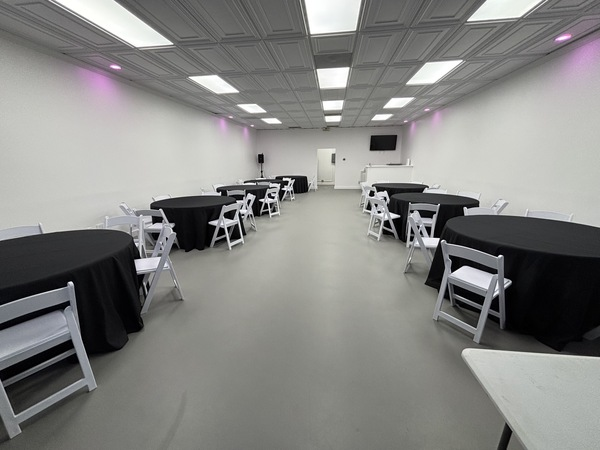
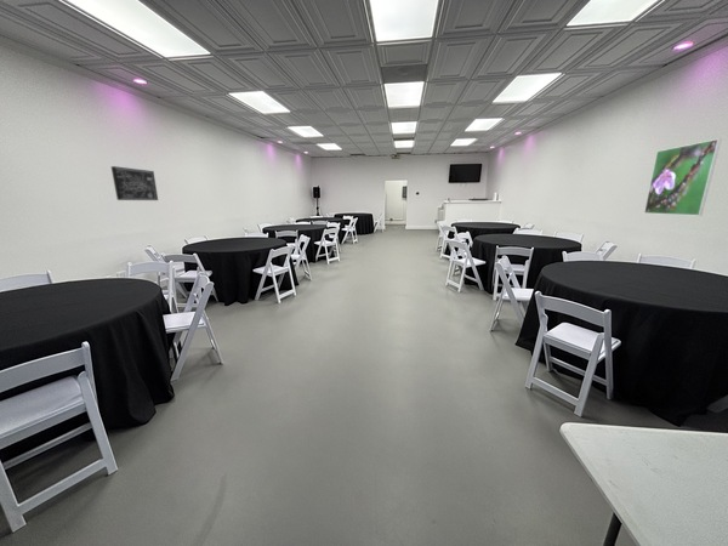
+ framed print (677, 181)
+ wall art (136, 184)
